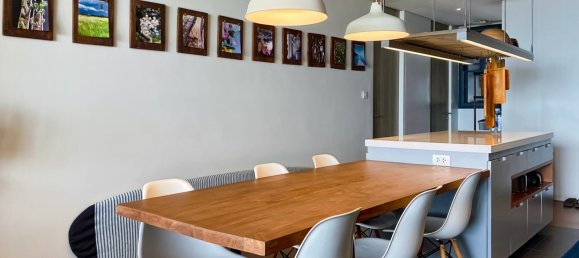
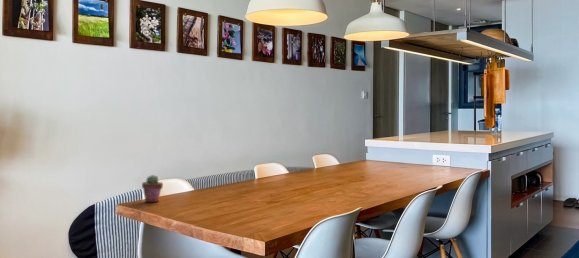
+ potted succulent (152, 188)
